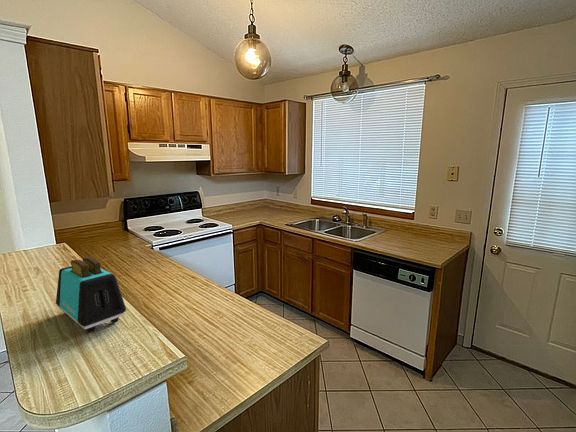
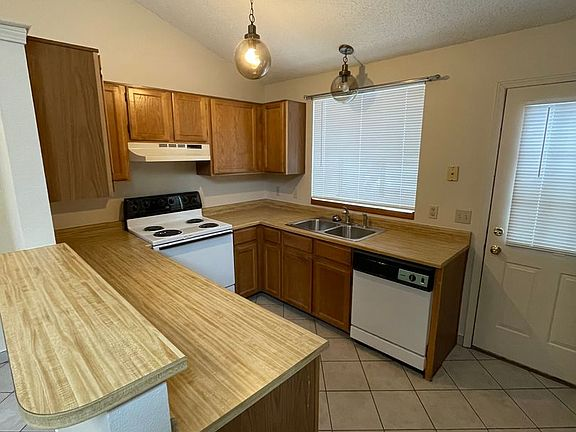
- toaster (88, 289)
